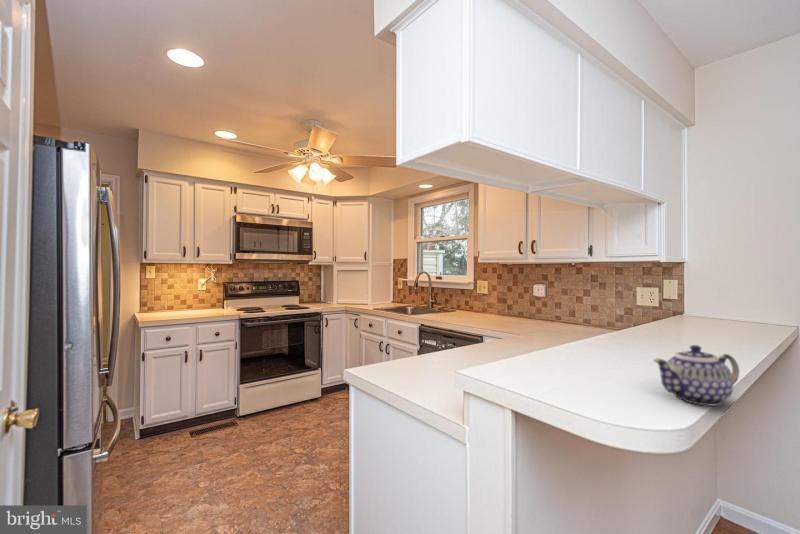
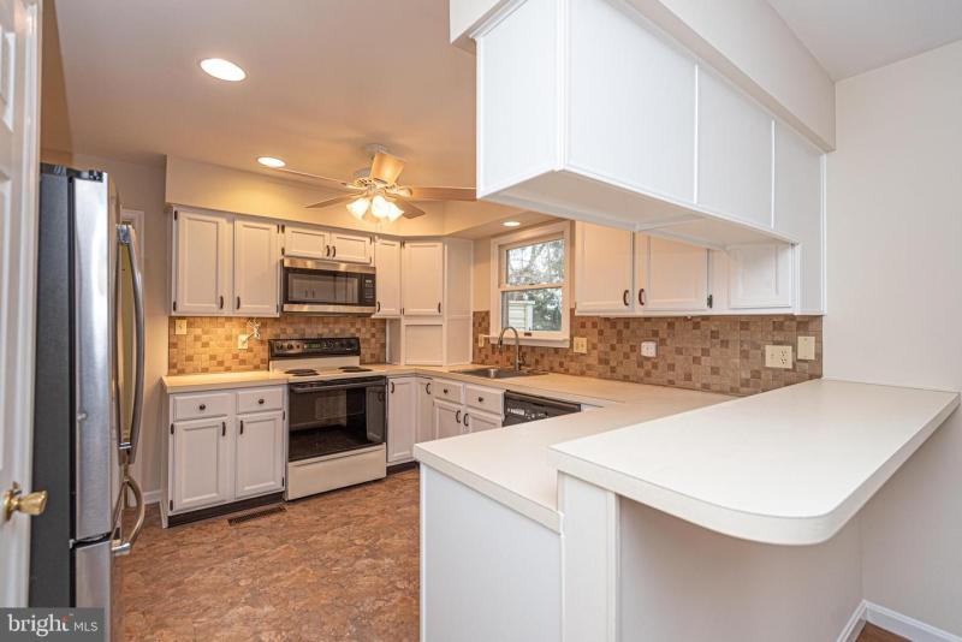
- teapot (696, 372)
